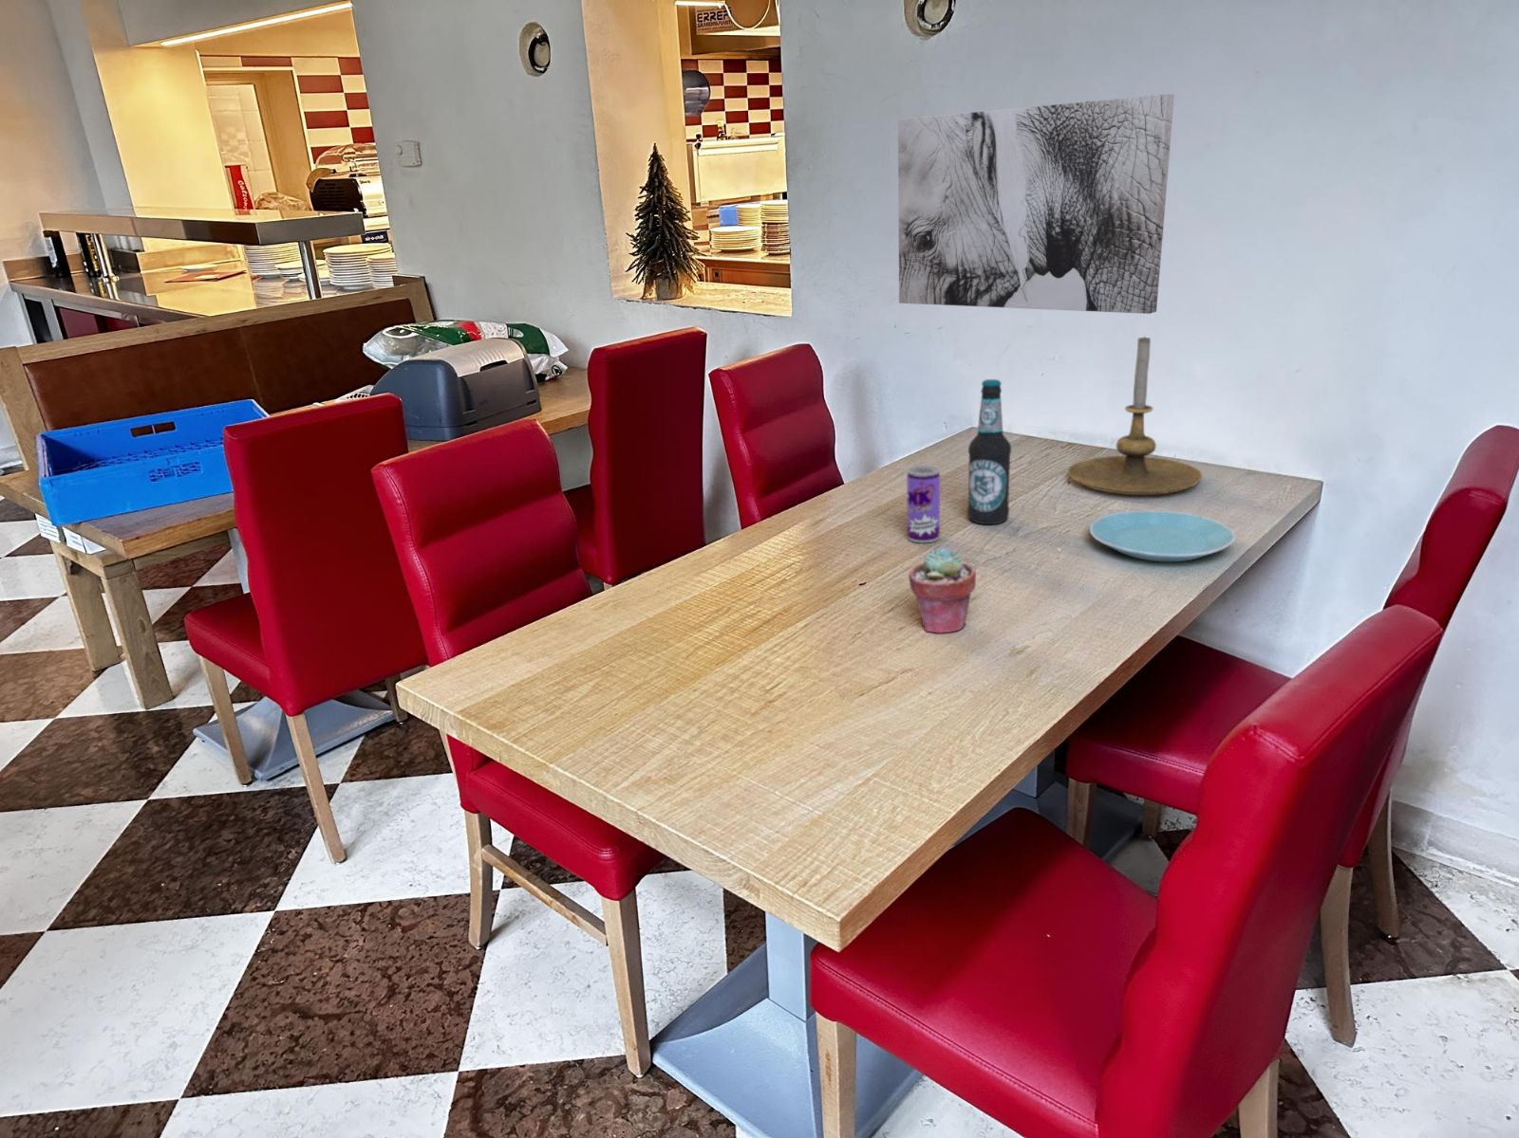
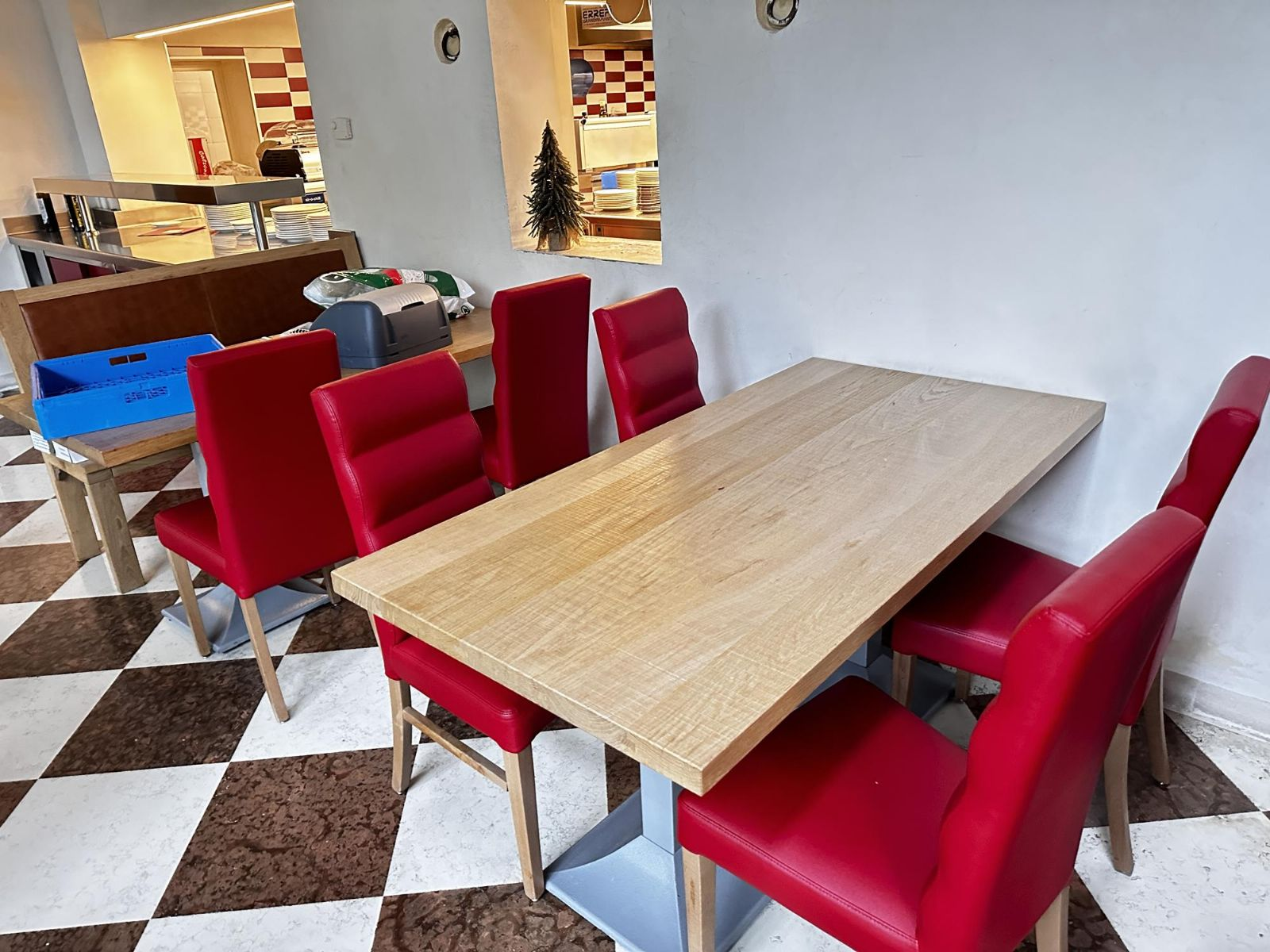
- bottle (989, 452)
- plate (1160, 538)
- wall art (1020, 210)
- candle holder (1139, 410)
- beverage can (923, 503)
- potted succulent (941, 587)
